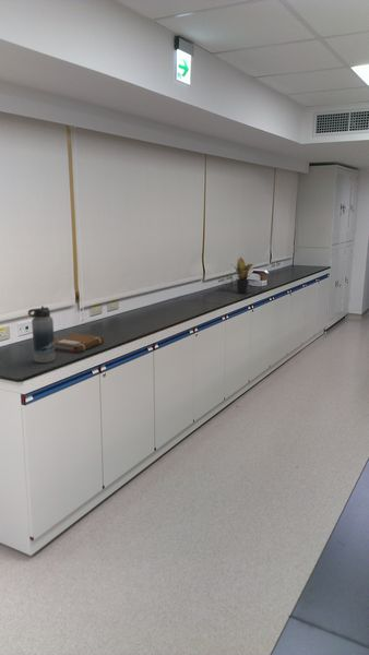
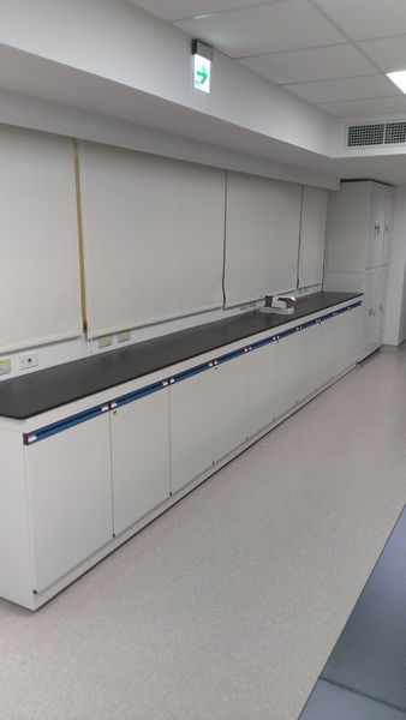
- water bottle (41, 333)
- potted plant (243, 274)
- notebook (76, 343)
